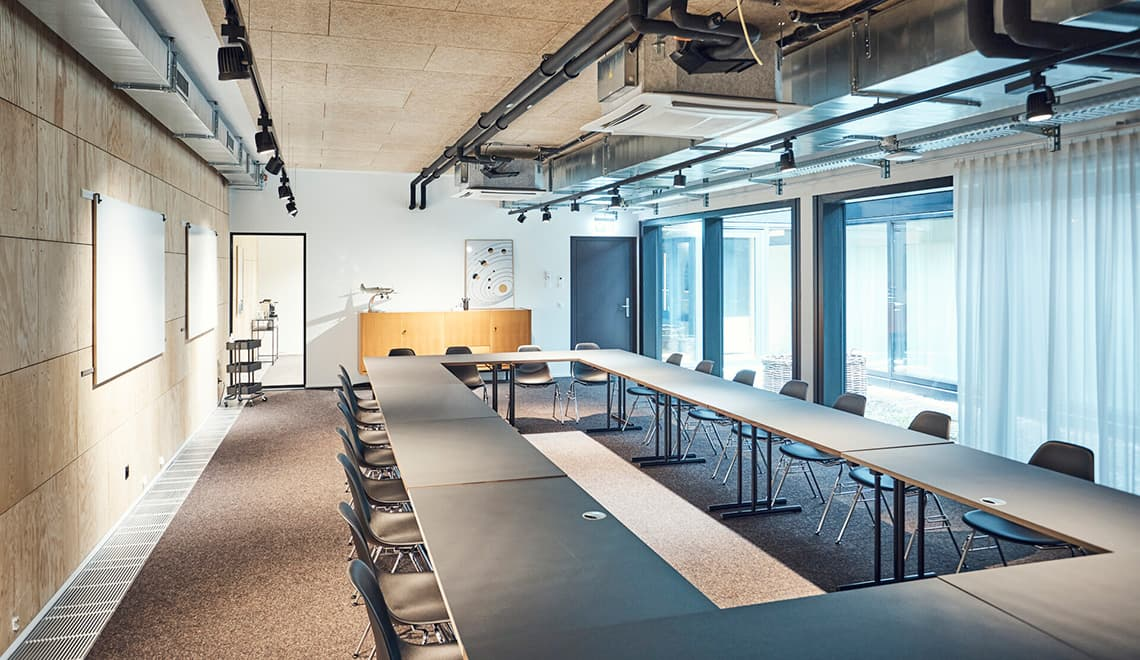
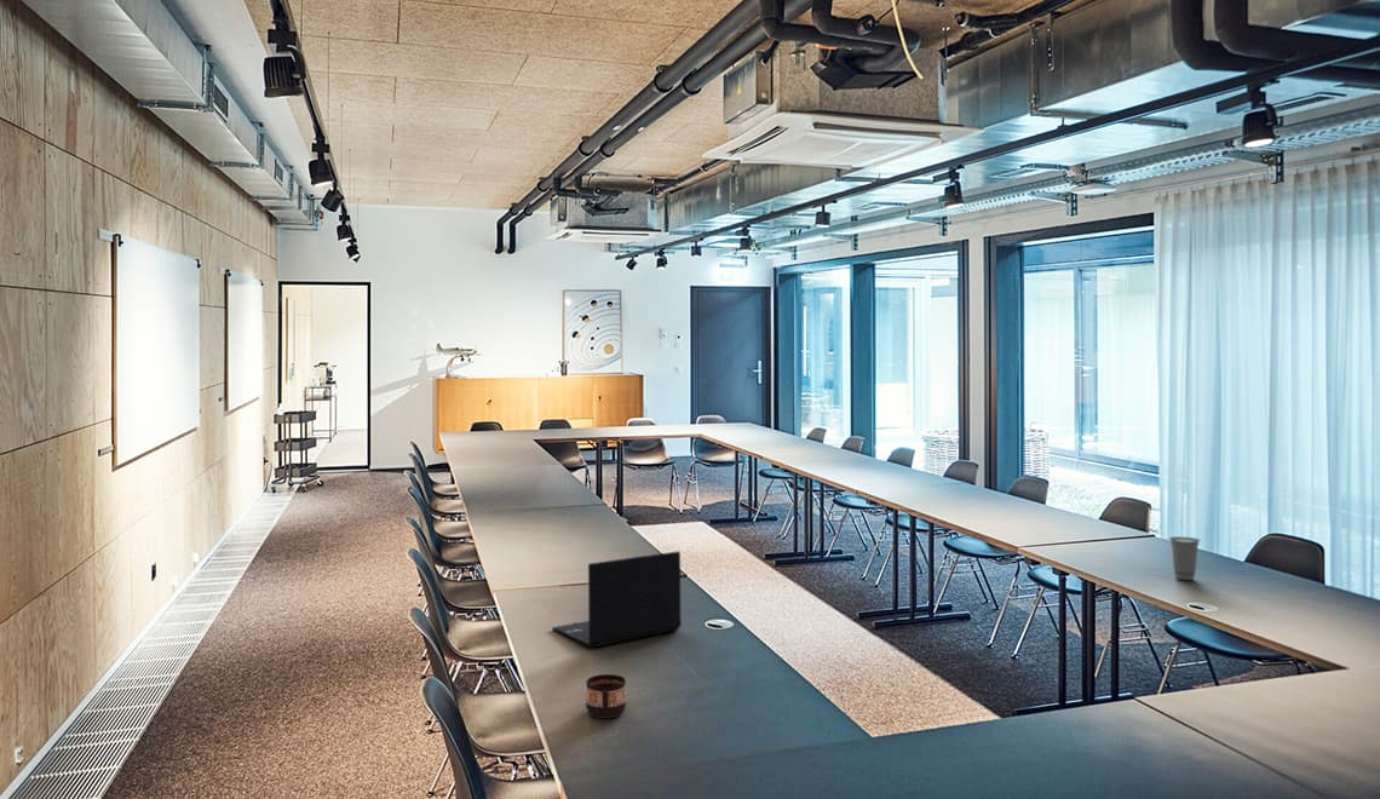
+ cup (1184, 558)
+ cup (604, 696)
+ laptop (616, 591)
